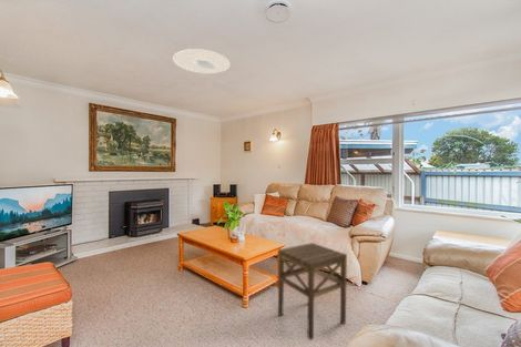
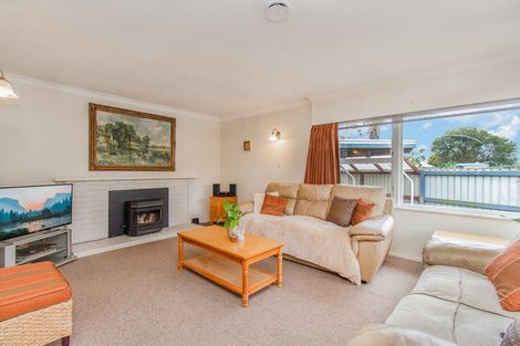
- ceiling light (202, 60)
- side table (310, 285)
